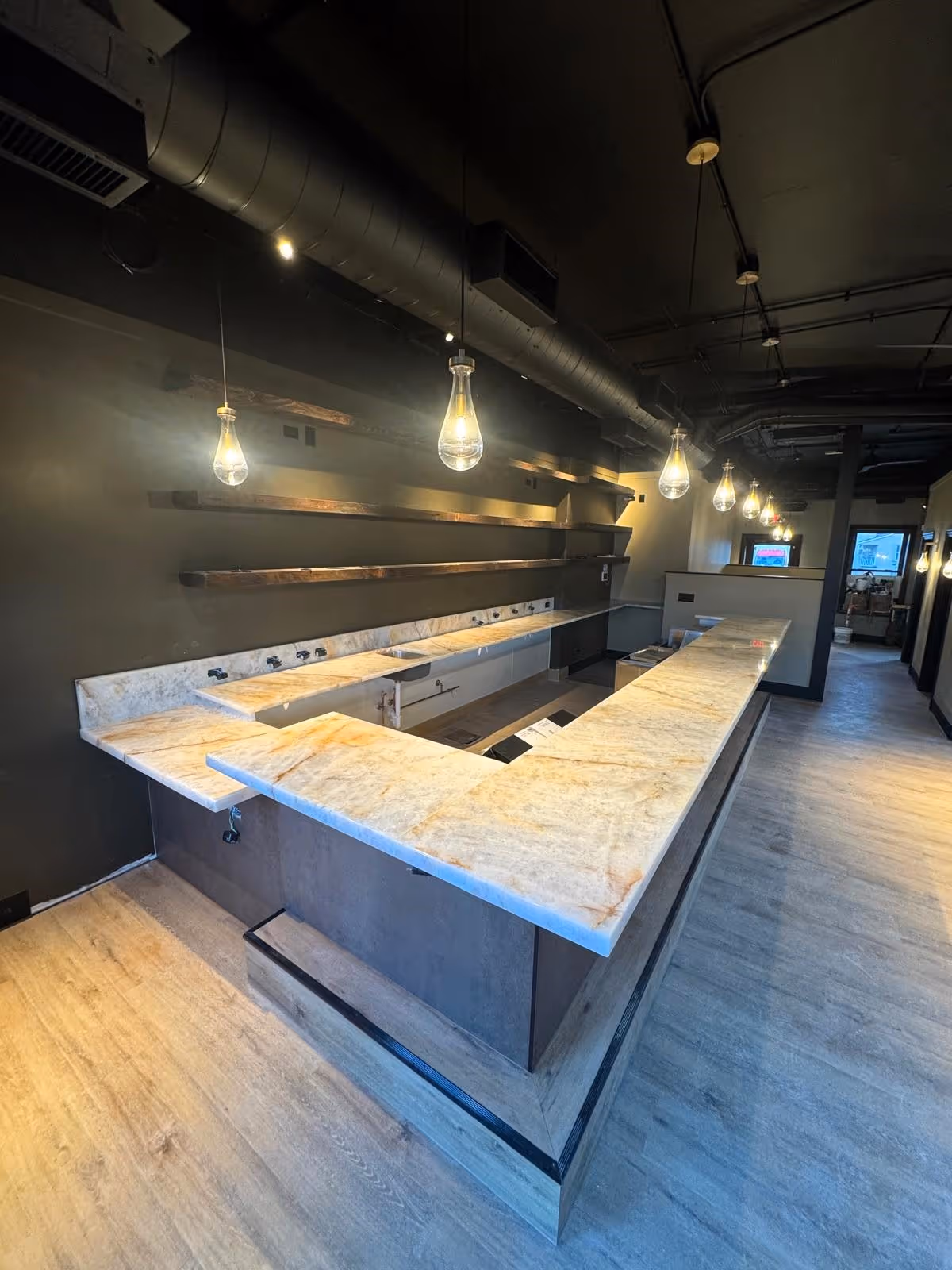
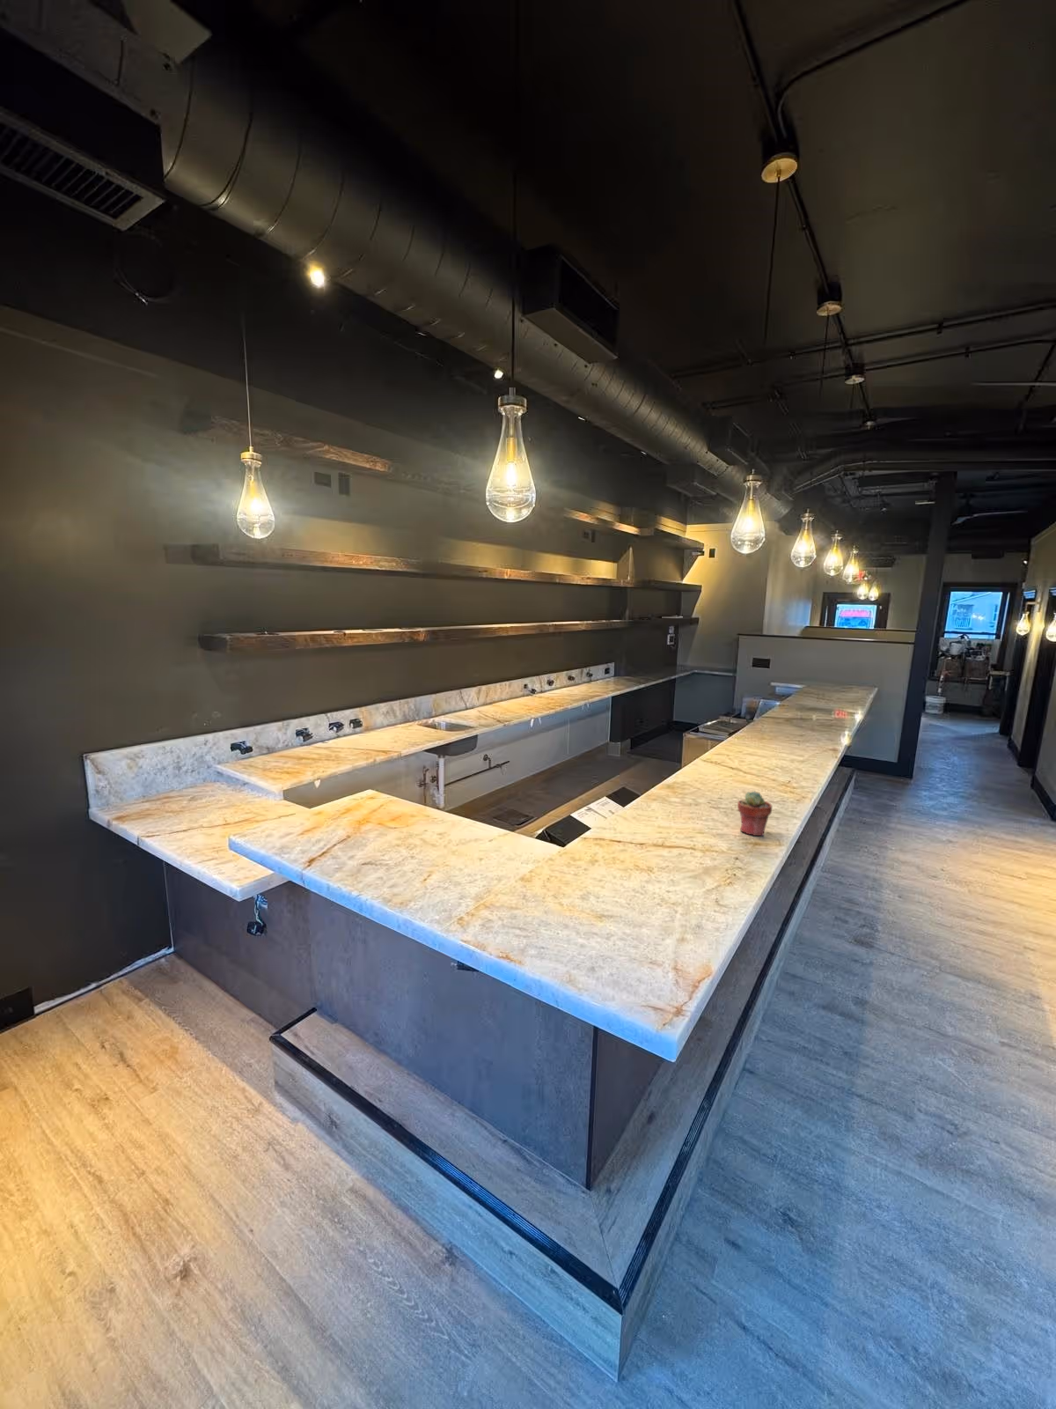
+ potted succulent (753, 811)
